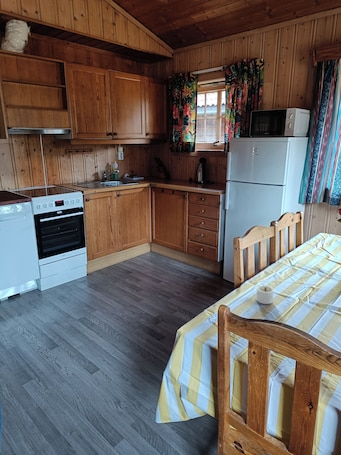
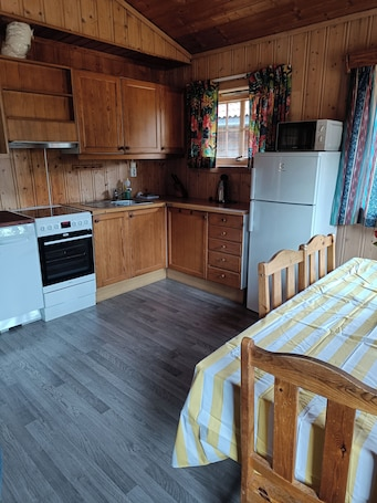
- candle (264, 295)
